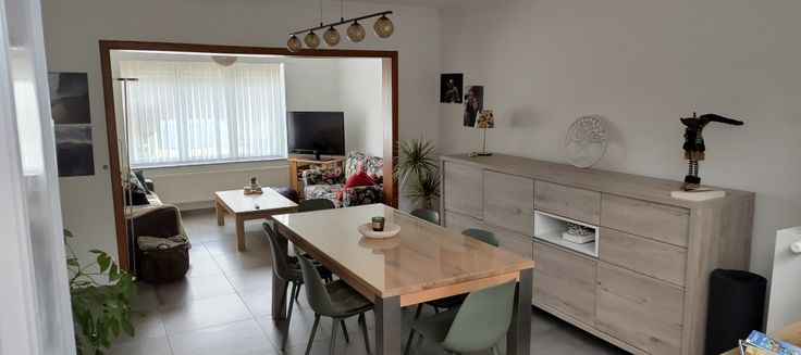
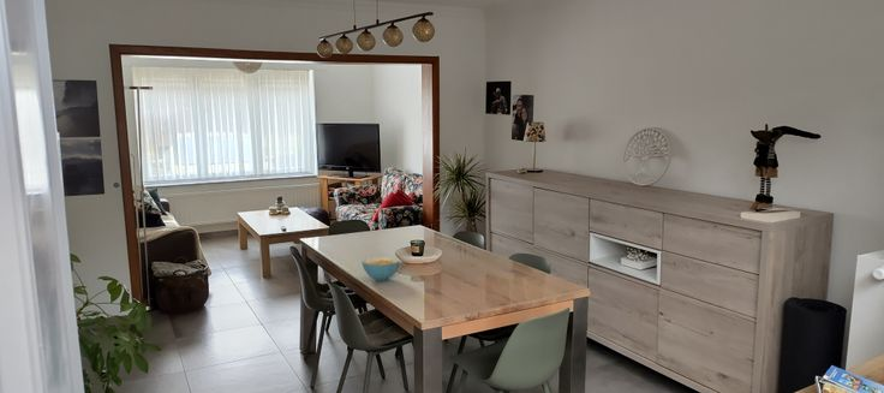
+ cereal bowl (381, 269)
